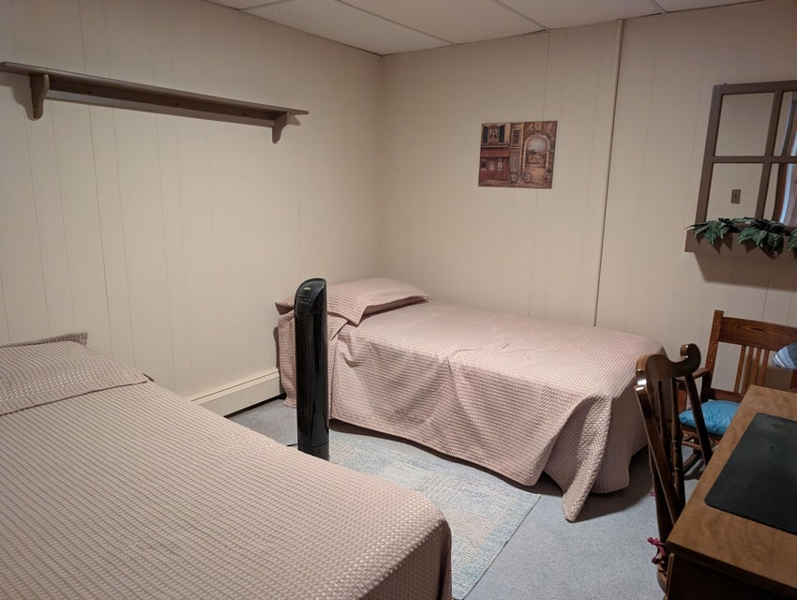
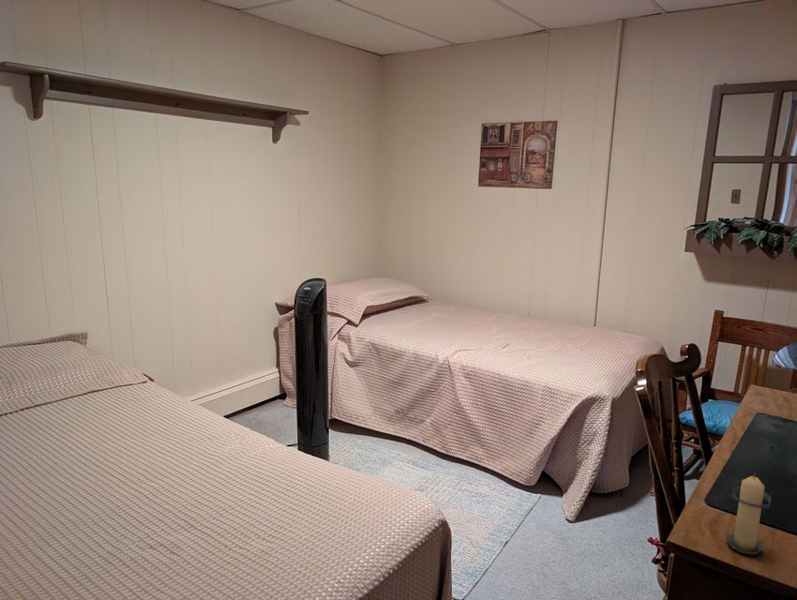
+ candle (749, 510)
